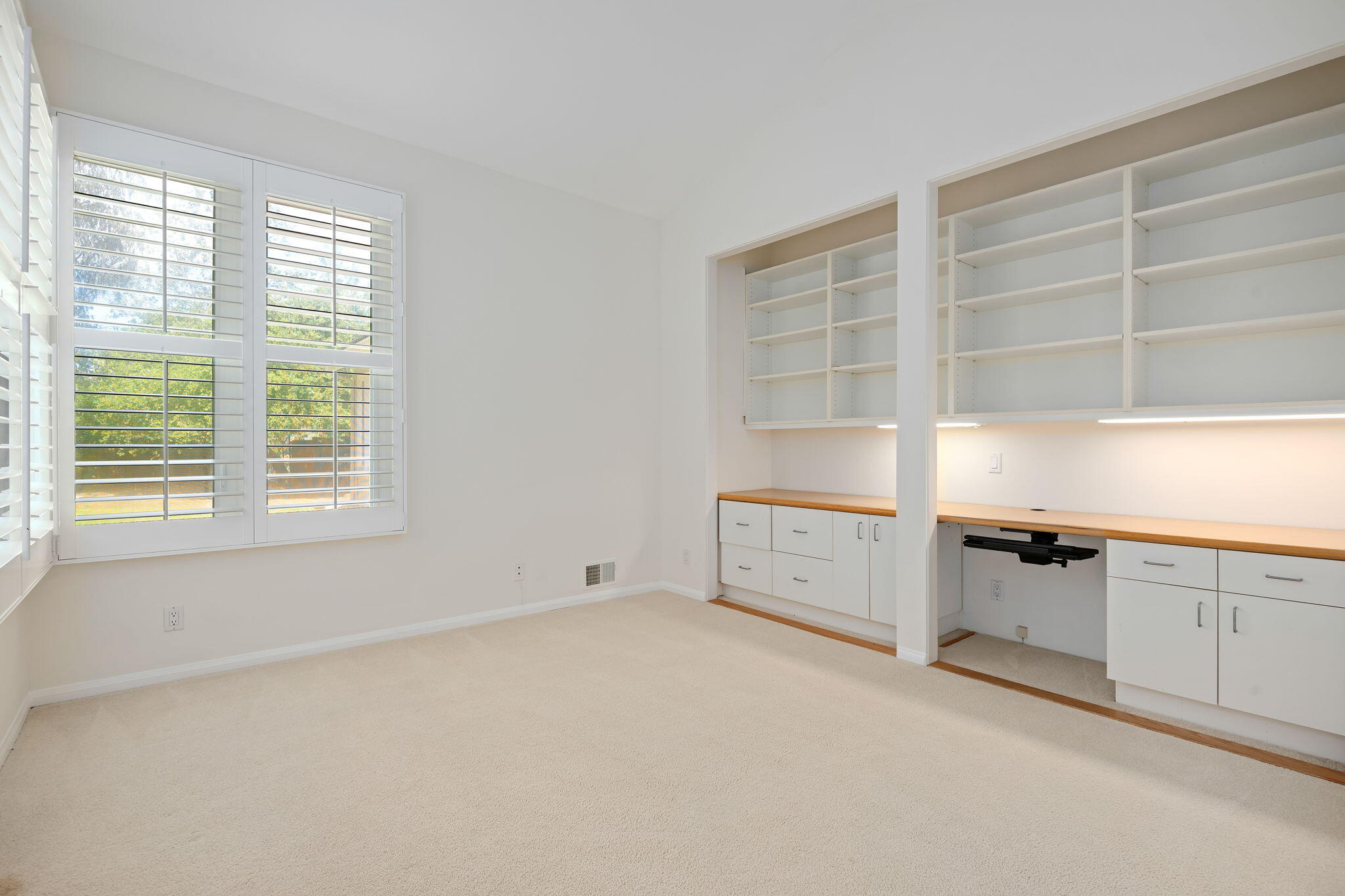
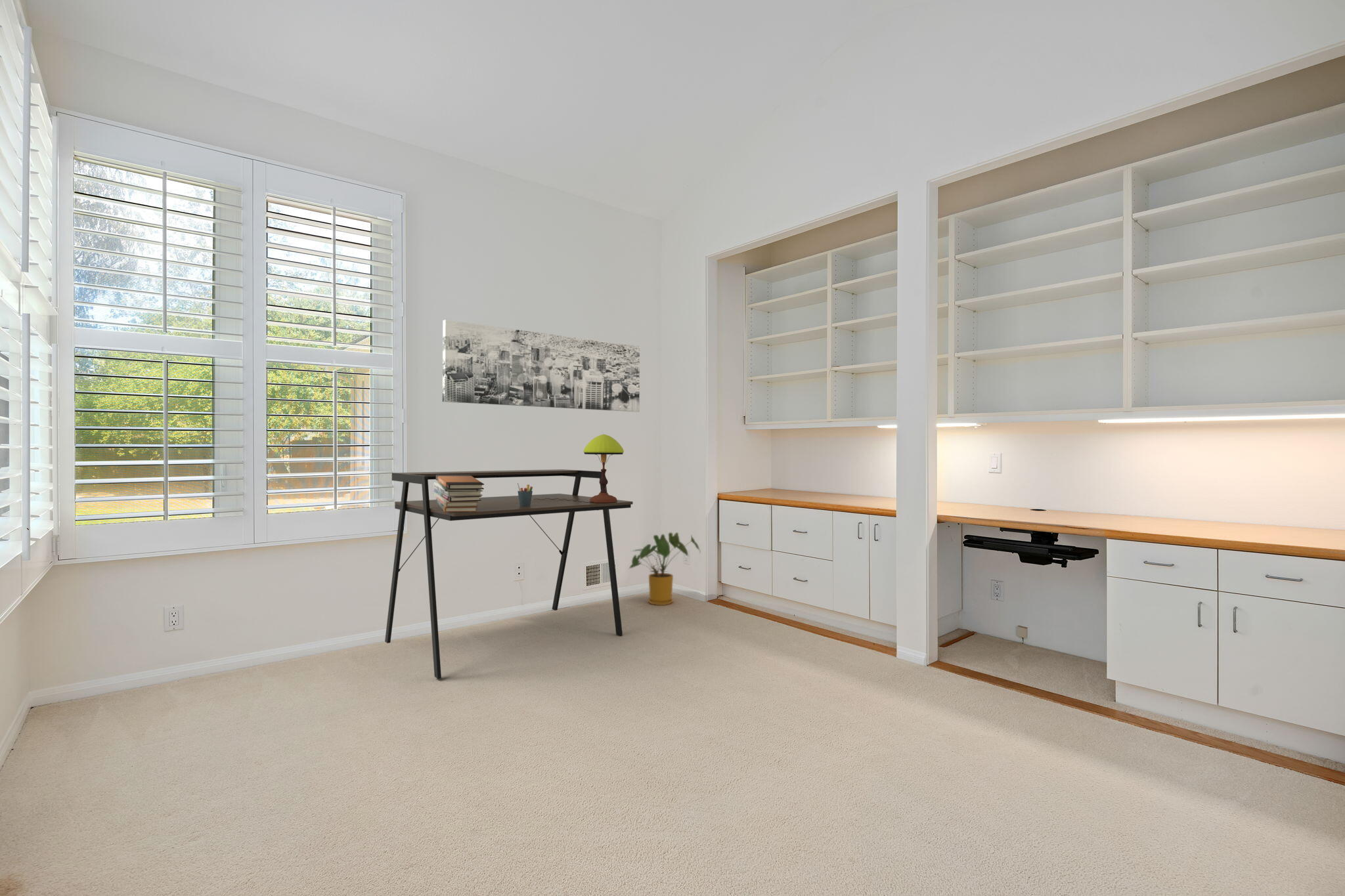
+ table lamp (584, 454)
+ book stack (456, 496)
+ desk (544, 532)
+ house plant (661, 568)
+ wall art (551, 371)
+ pen holder (525, 494)
